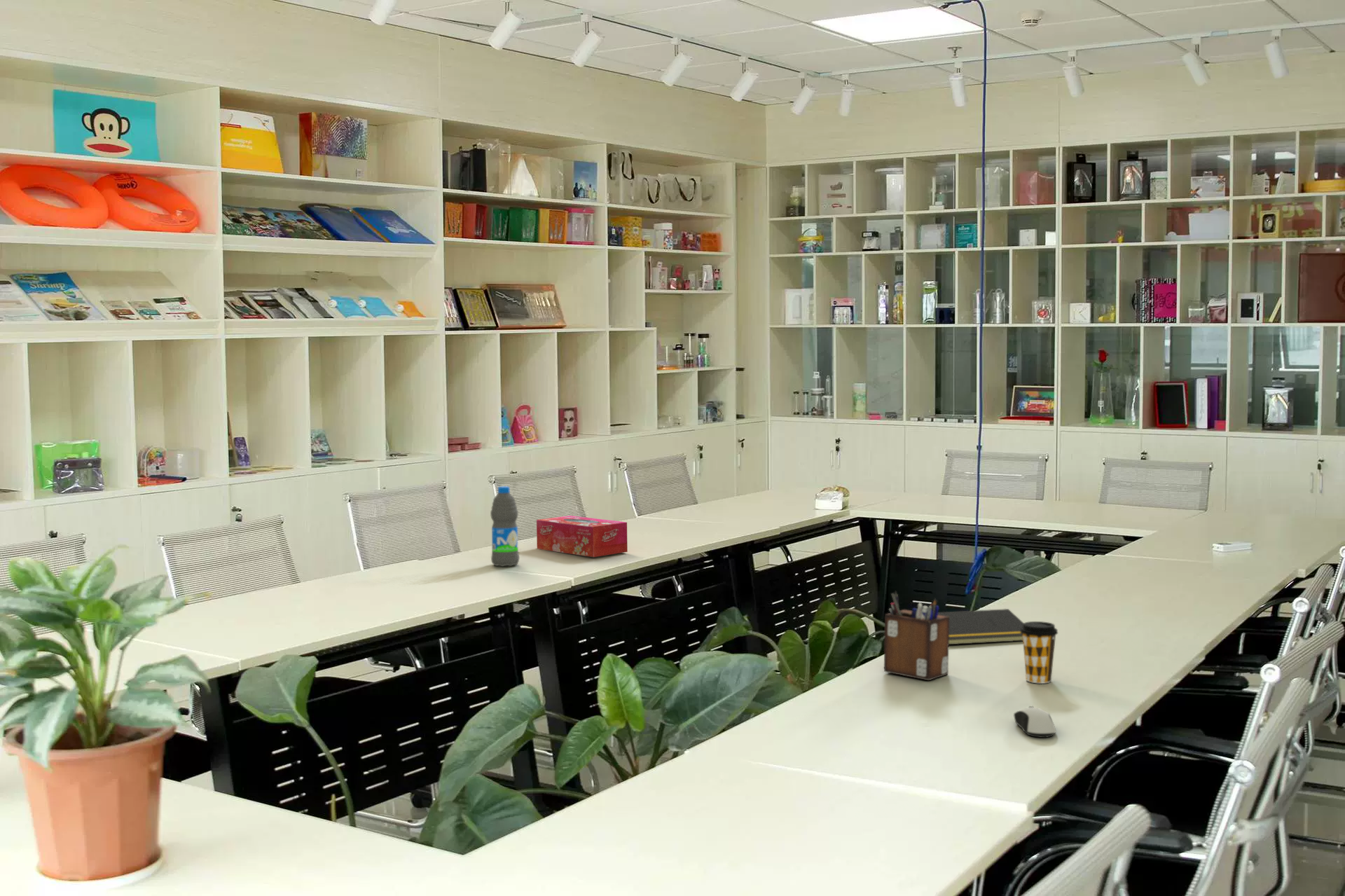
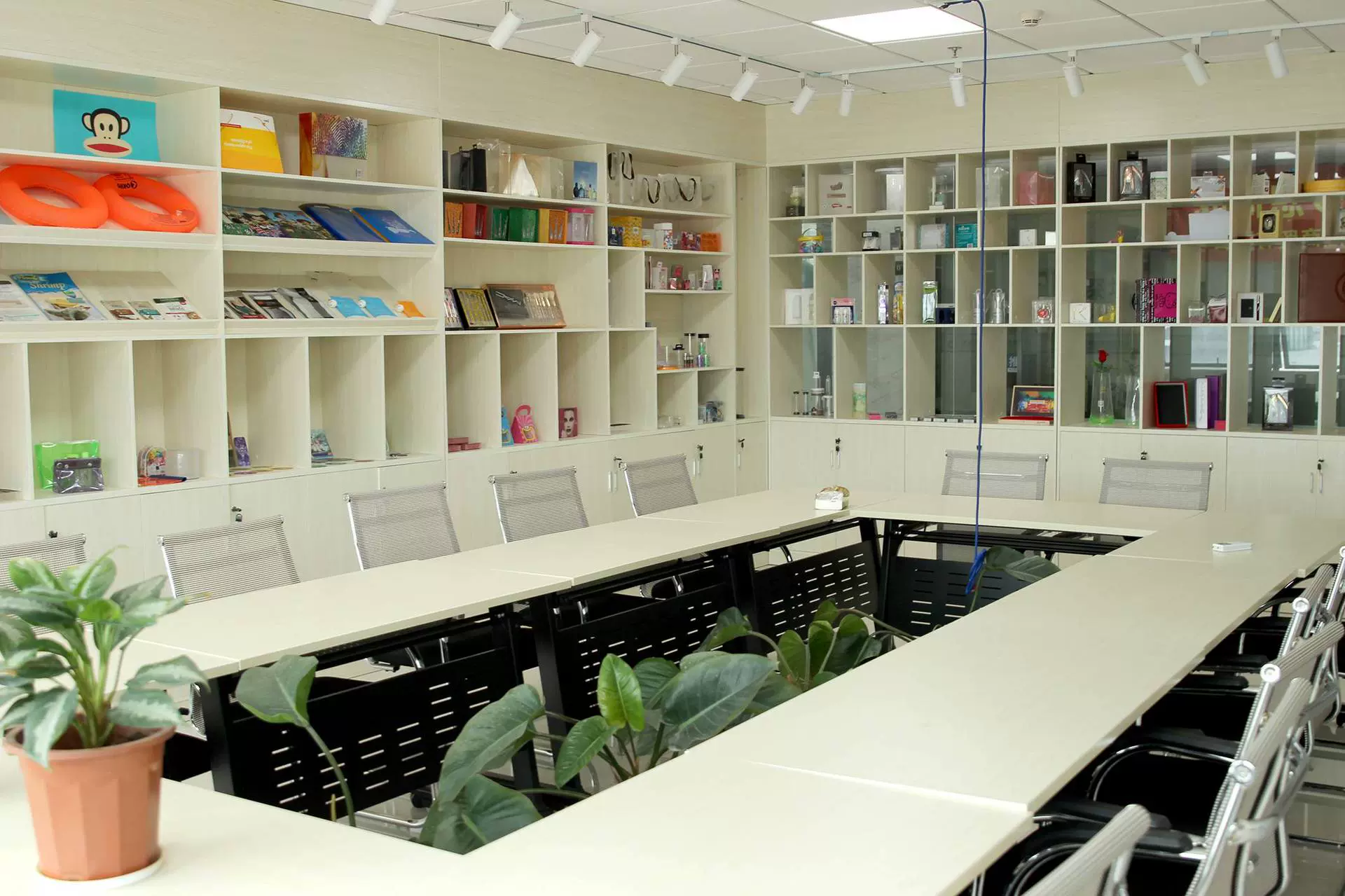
- desk organizer (916, 633)
- coffee cup (1038, 652)
- computer mouse (1035, 719)
- notepad (977, 626)
- tissue box (581, 535)
- water bottle (504, 525)
